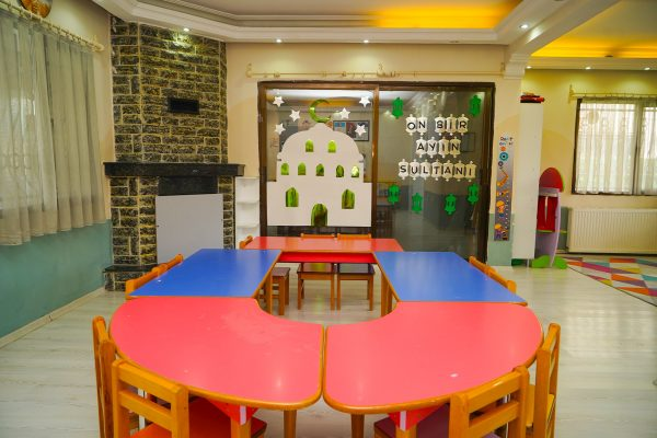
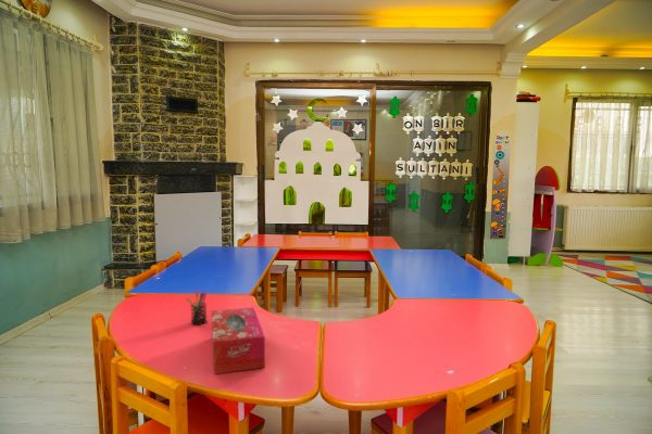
+ tissue box (236, 336)
+ pen holder (197, 306)
